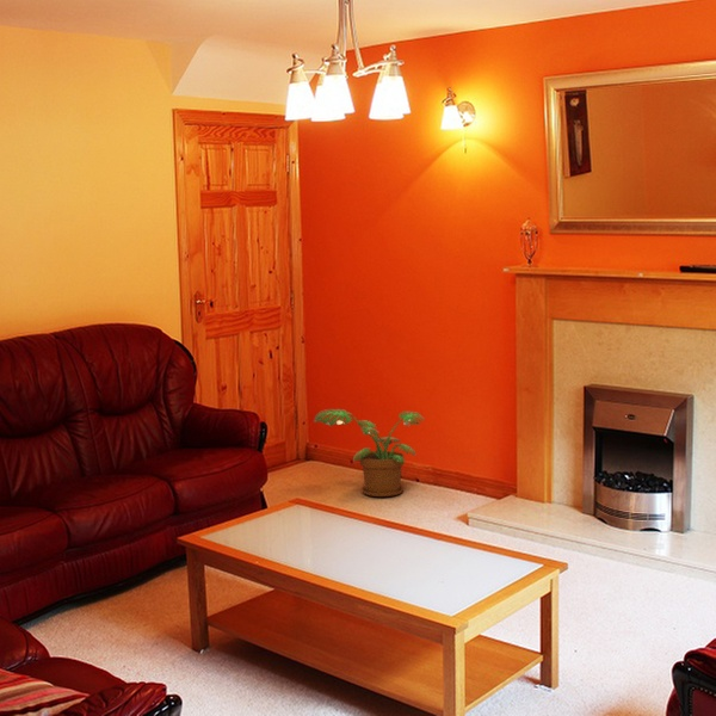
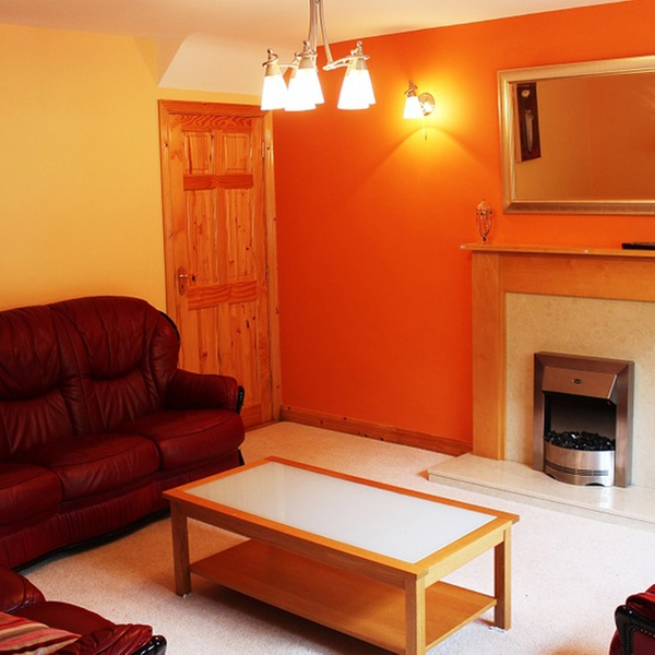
- potted plant (372, 451)
